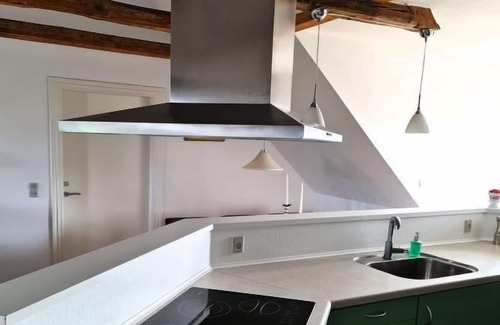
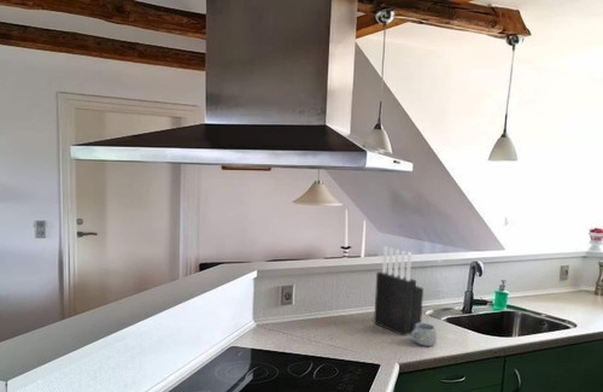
+ mug (421, 335)
+ knife block (400, 287)
